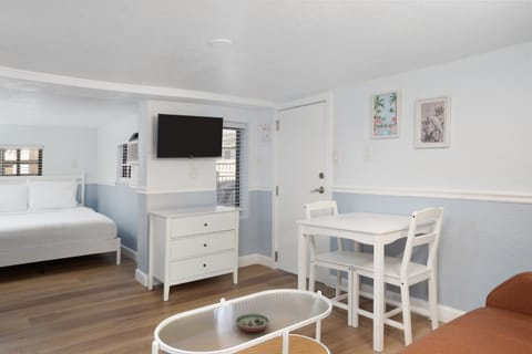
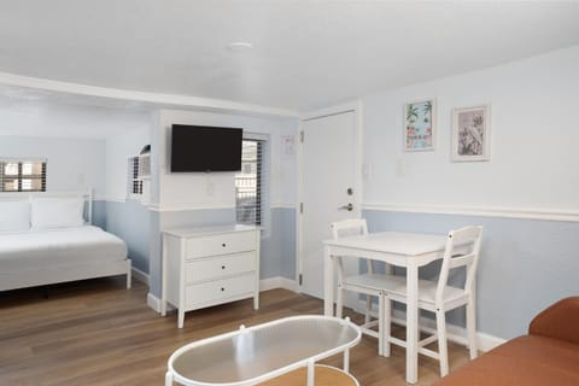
- decorative bowl (252, 324)
